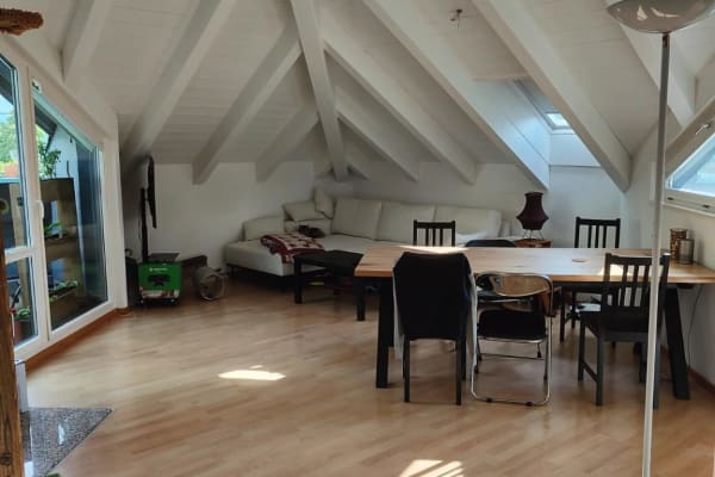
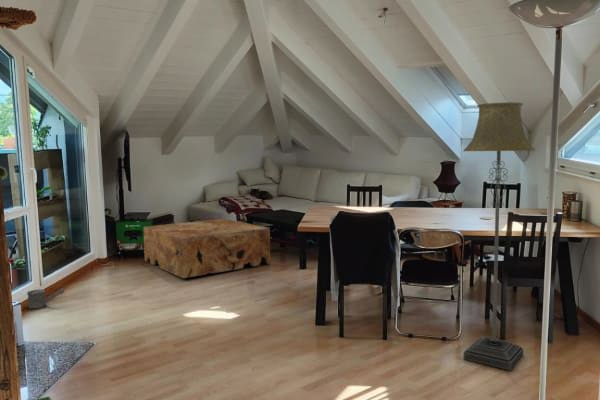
+ floor lamp (496, 233)
+ watering can (42, 297)
+ coffee table (206, 244)
